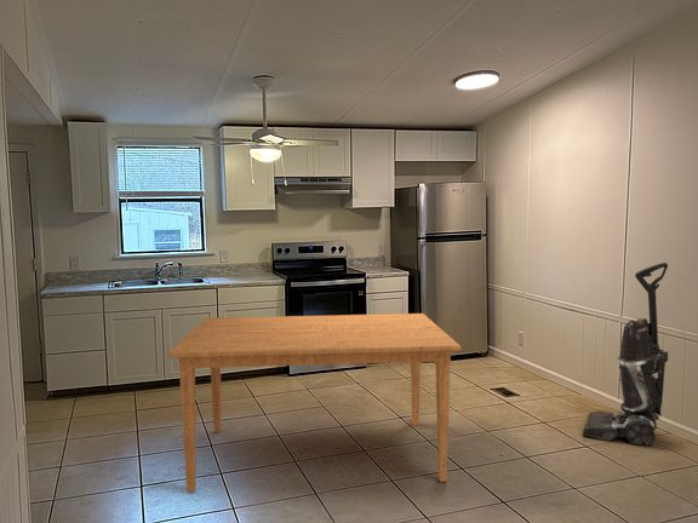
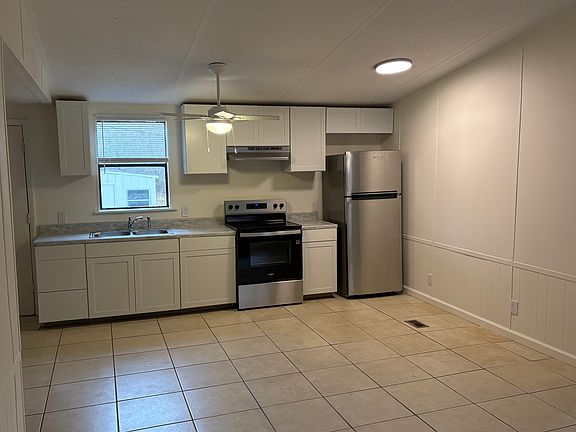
- dining table (316, 363)
- vacuum cleaner (620, 347)
